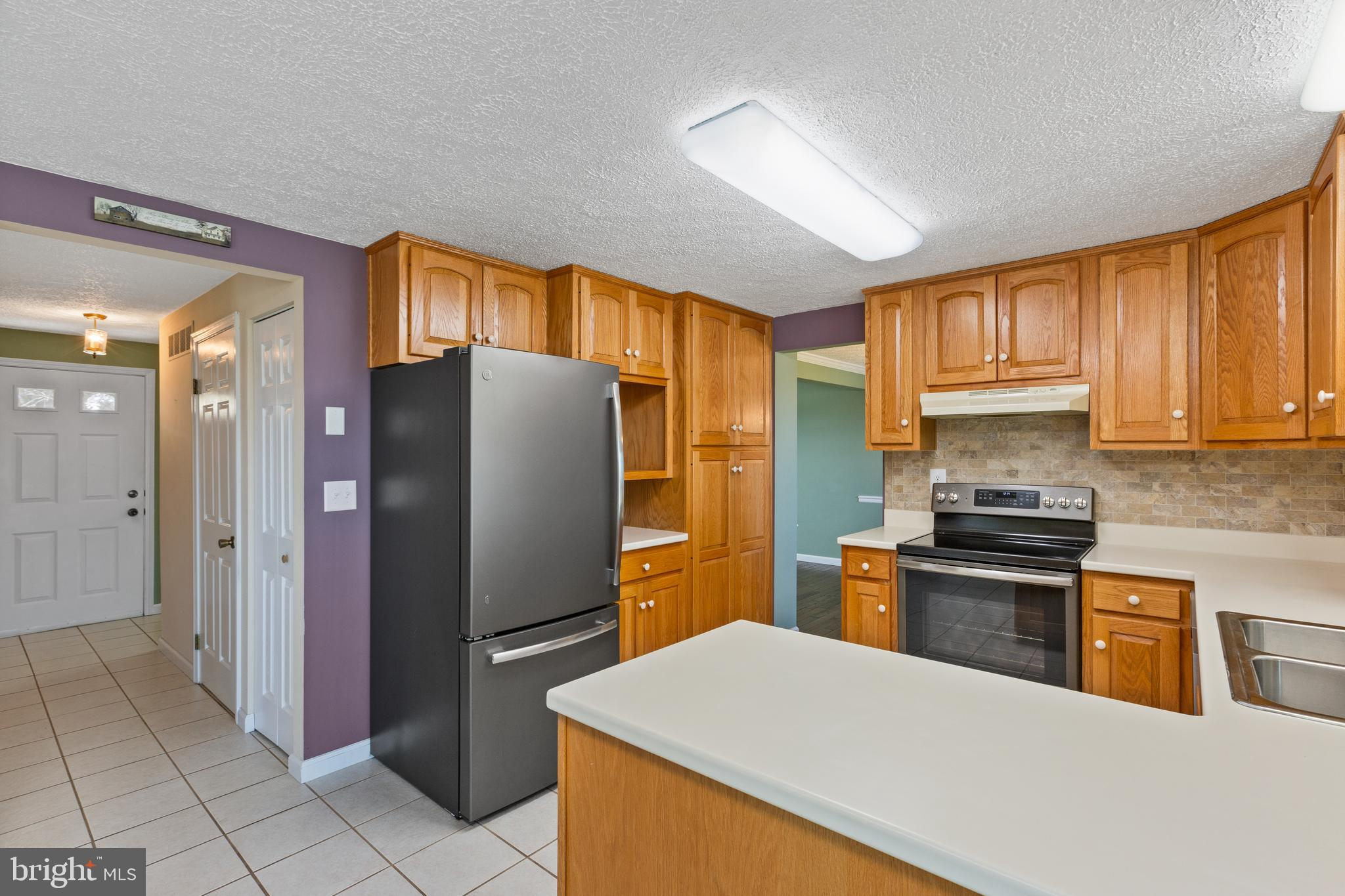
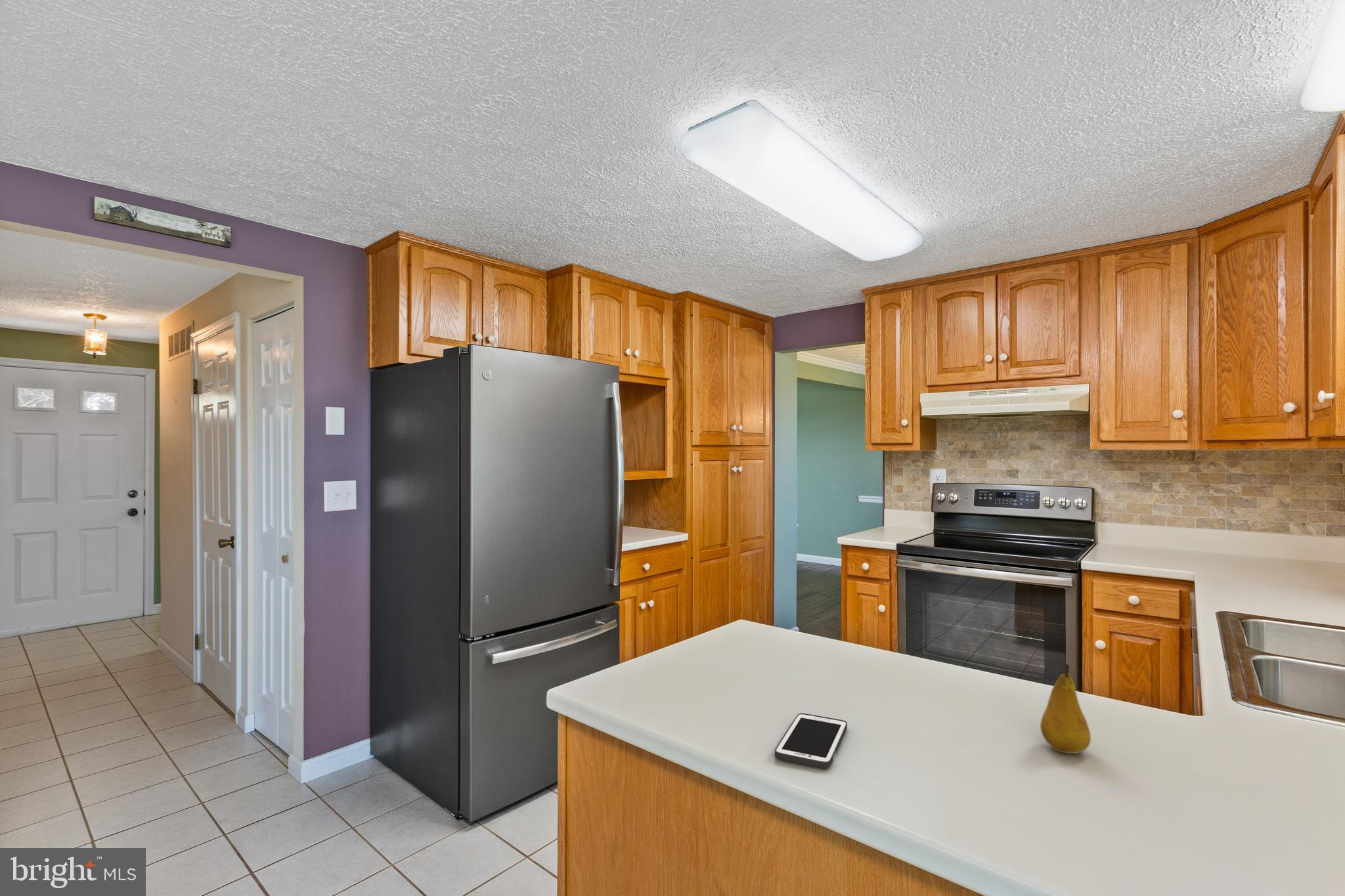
+ fruit (1065, 706)
+ cell phone (812, 738)
